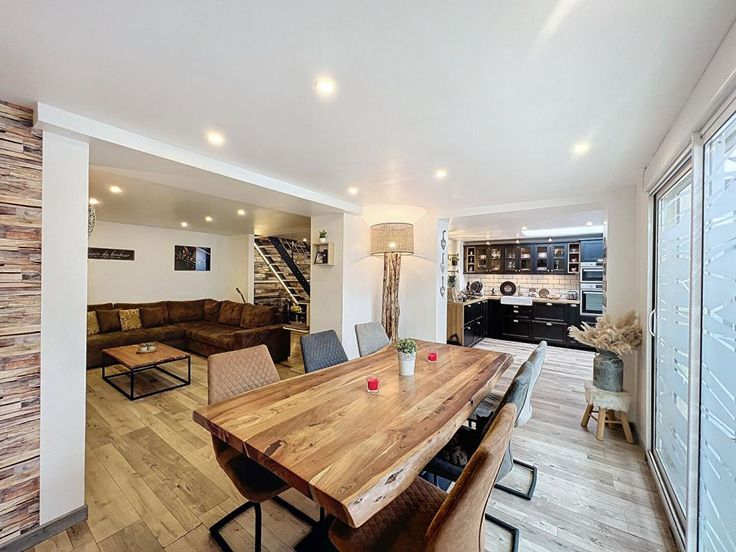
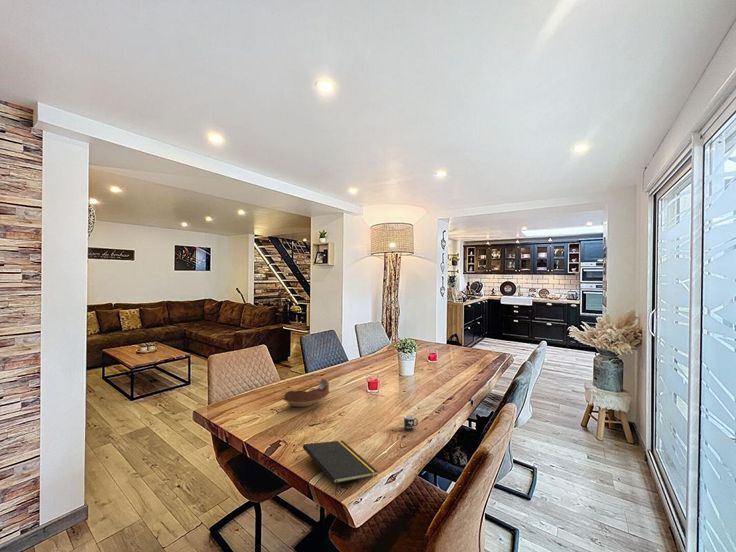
+ notepad (338, 459)
+ bowl (310, 394)
+ mug (404, 423)
